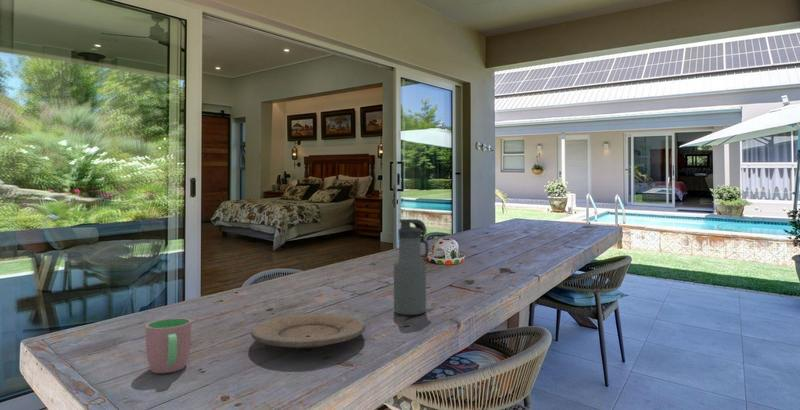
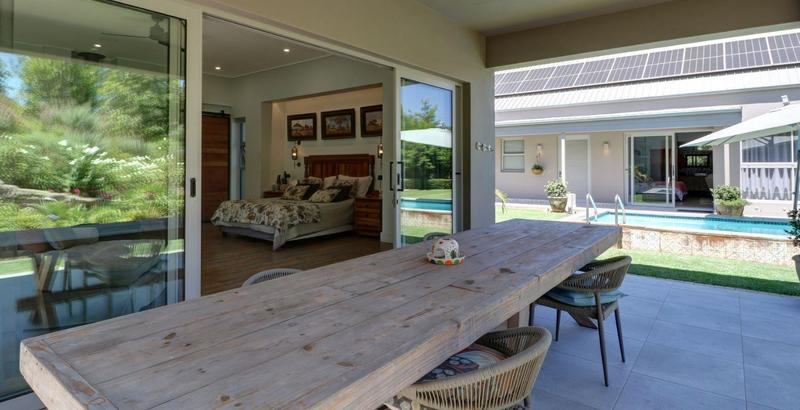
- cup (169, 347)
- plate (309, 332)
- water bottle (410, 265)
